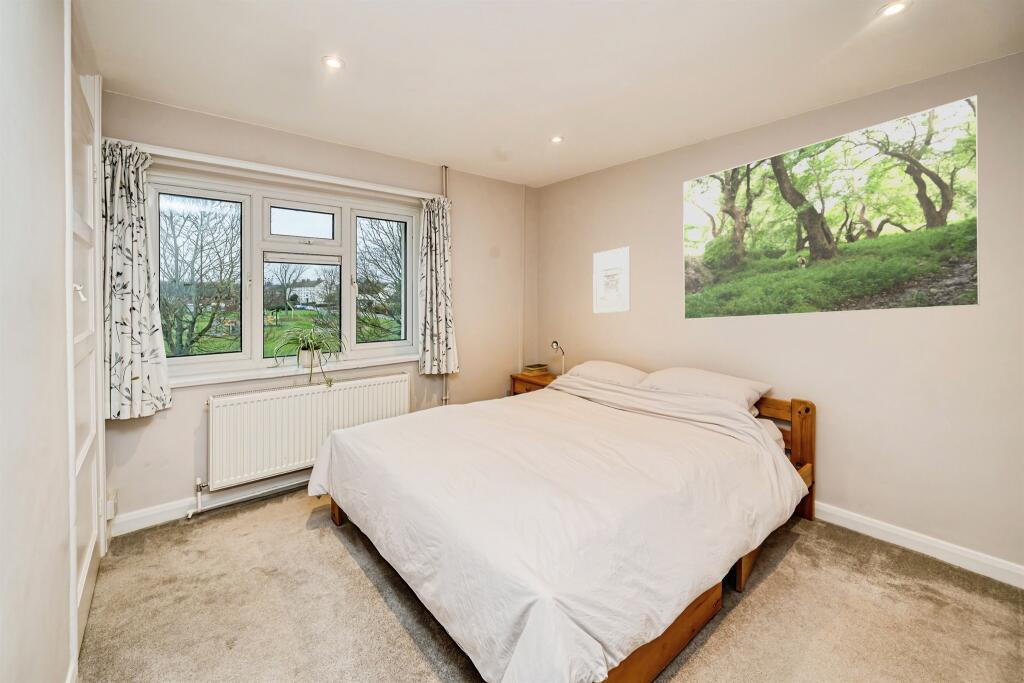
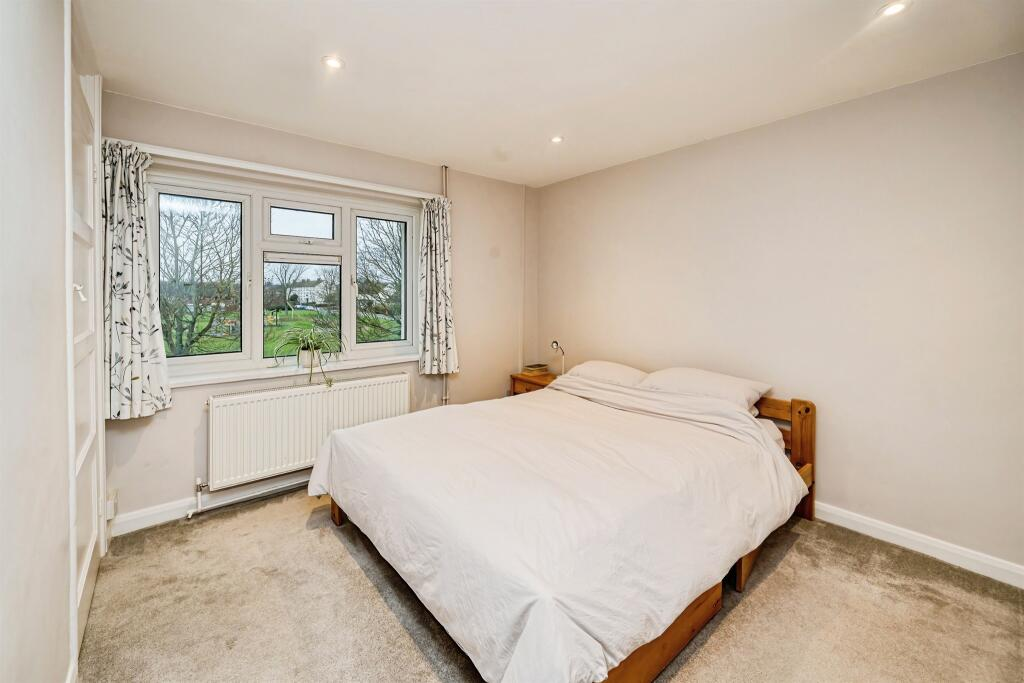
- wall art (611, 281)
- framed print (800, 231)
